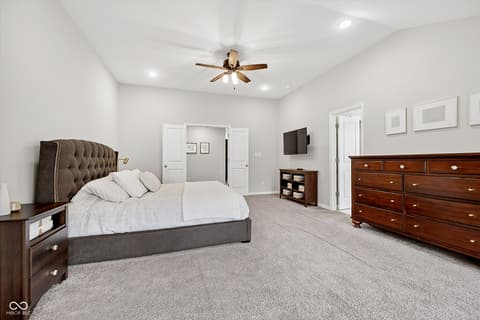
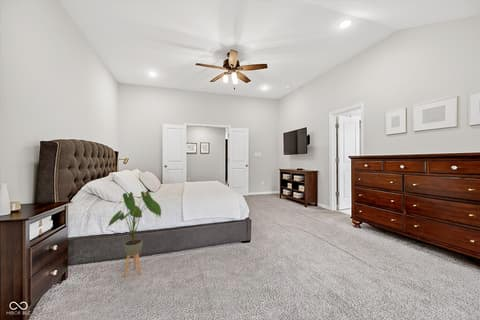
+ house plant (136, 229)
